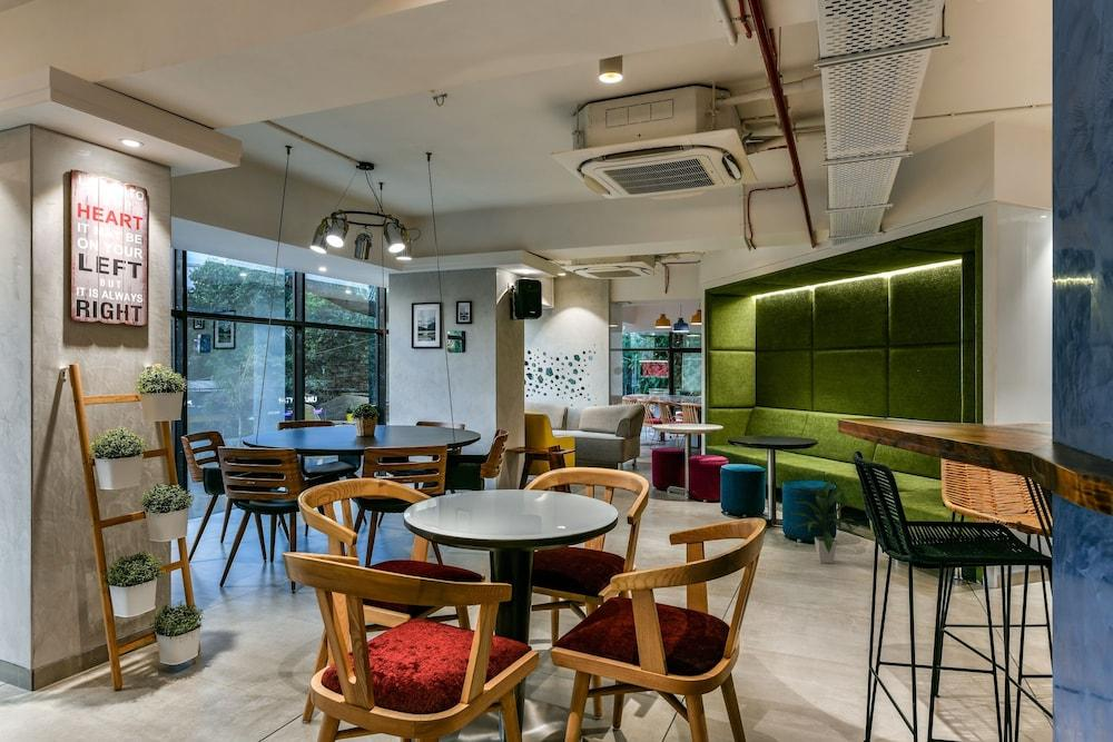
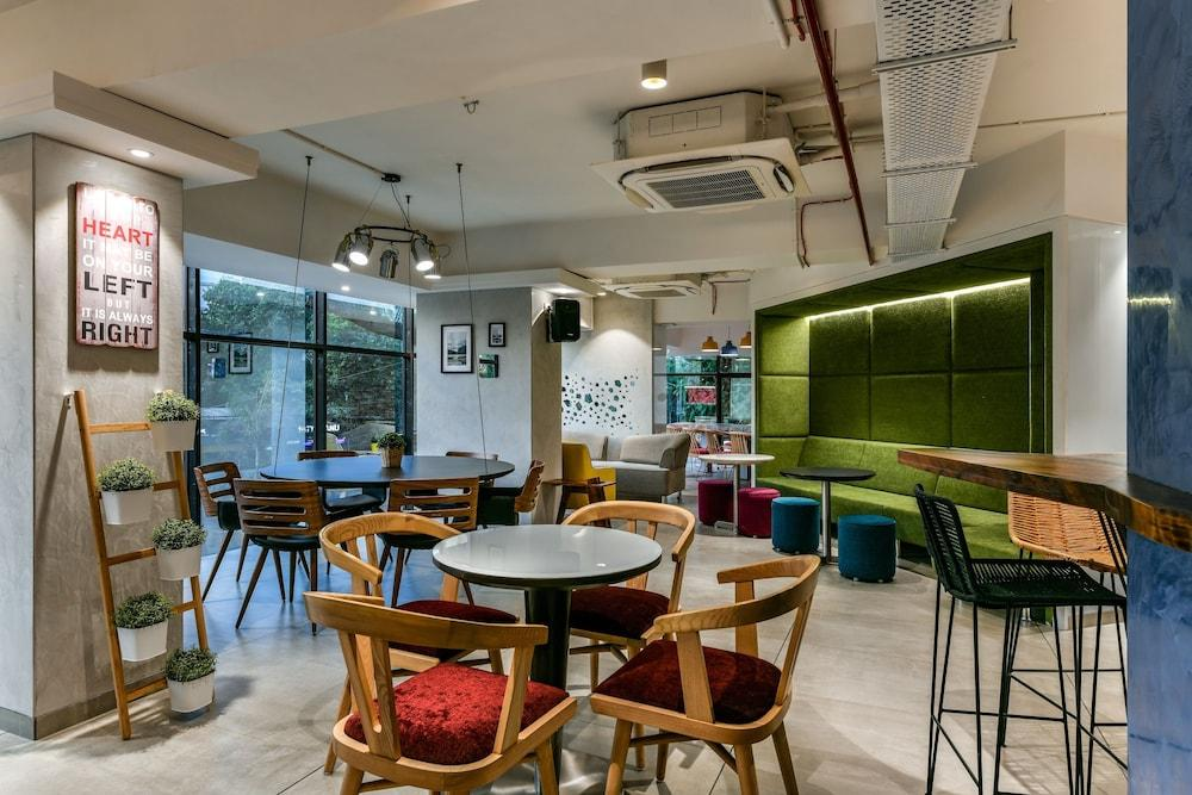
- indoor plant (824, 520)
